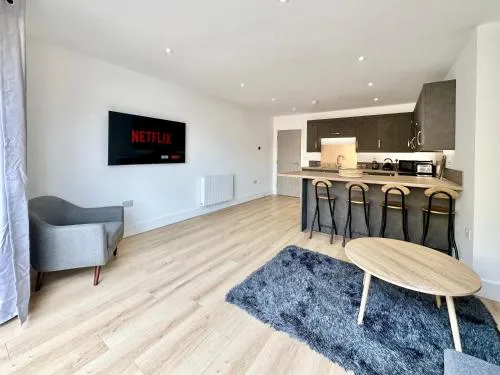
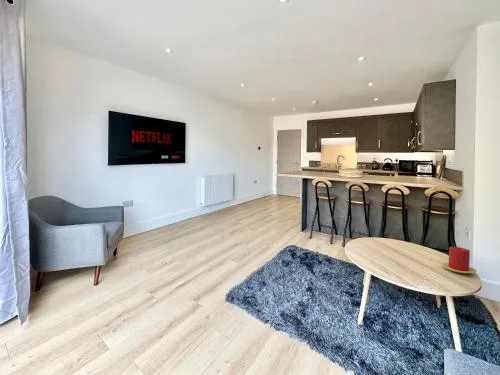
+ candle (458, 259)
